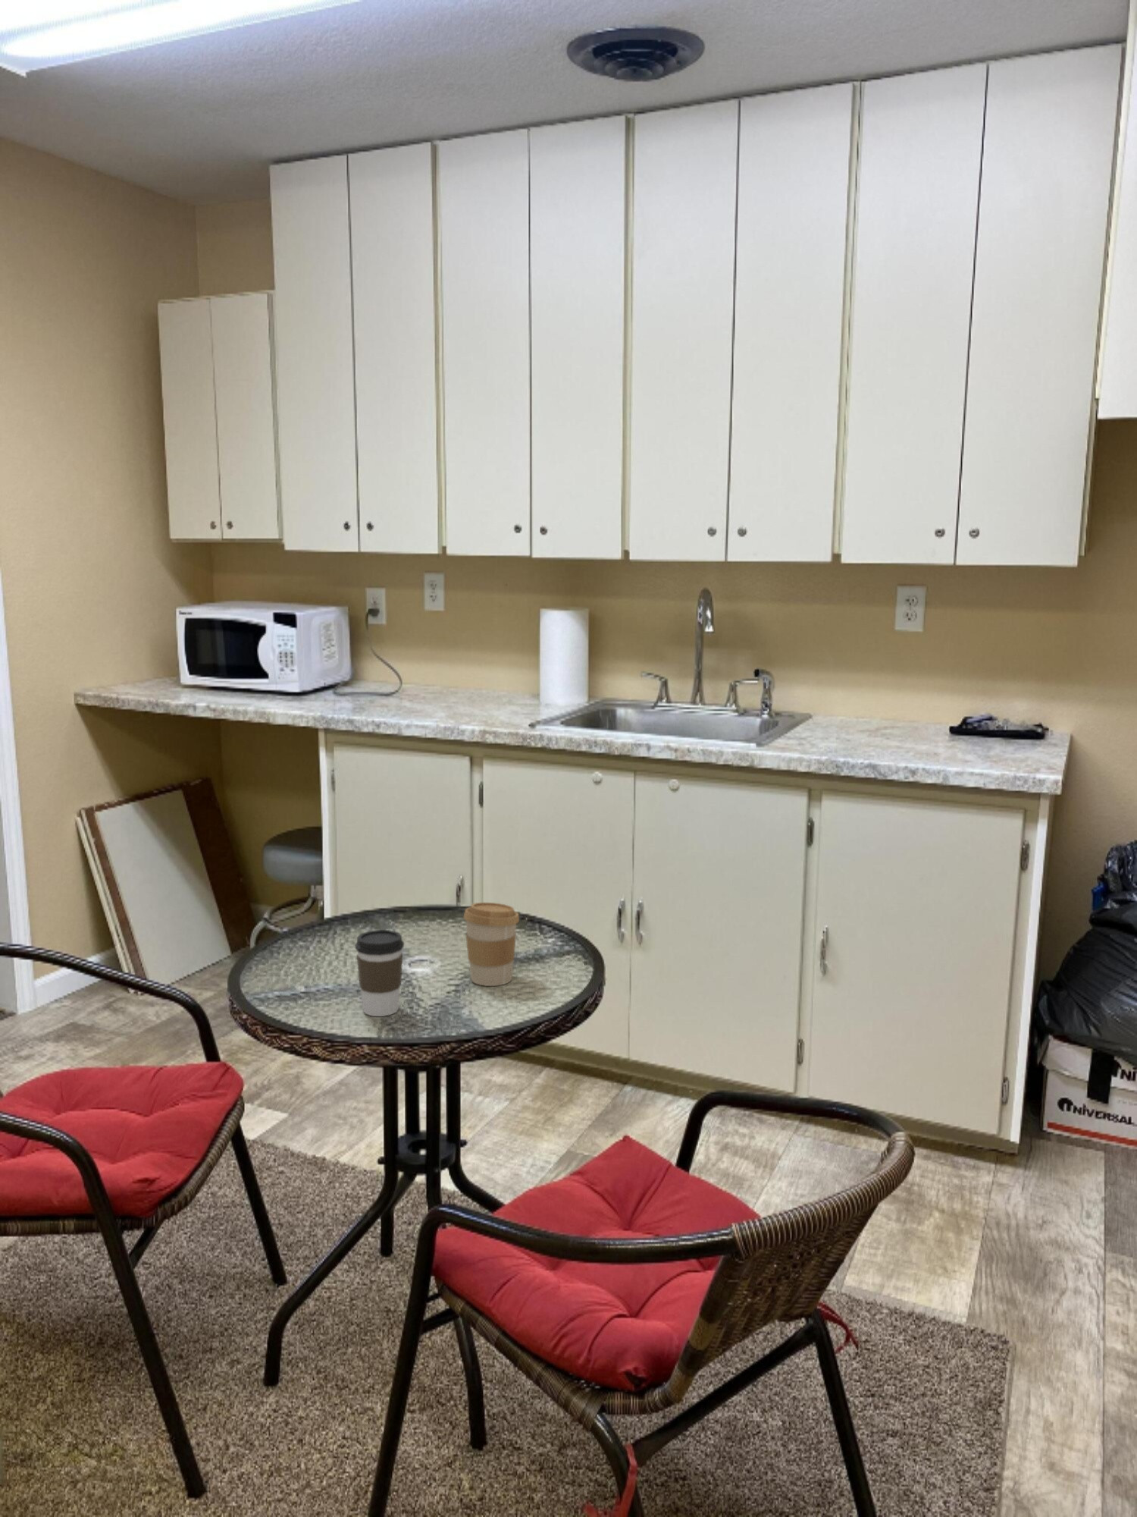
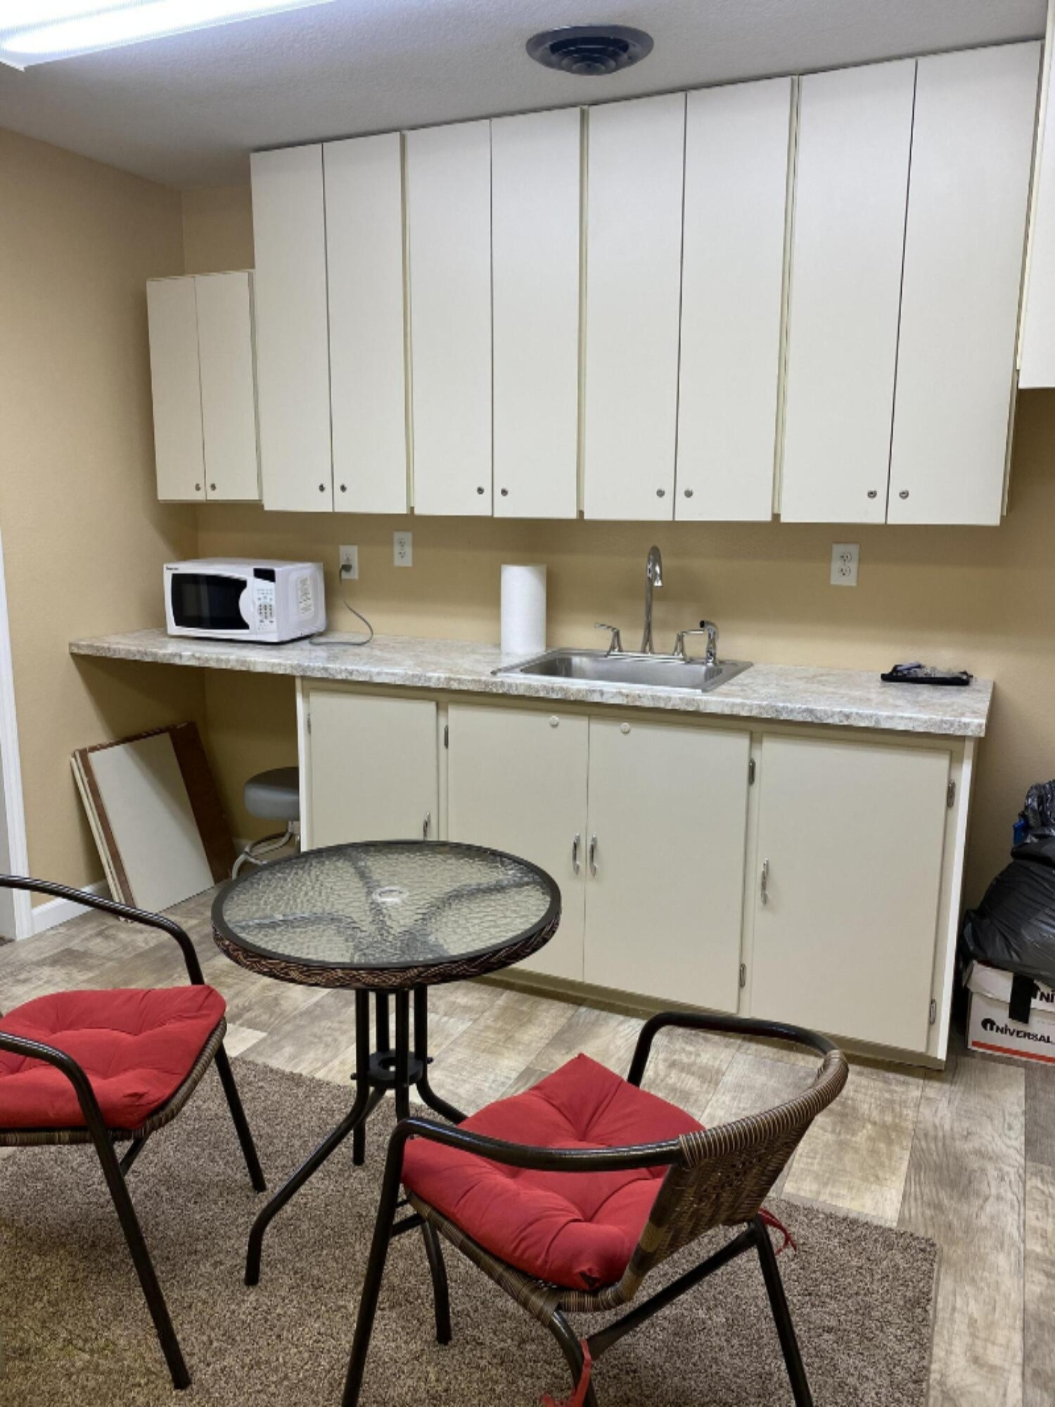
- coffee cup (380, 974)
- coffee cup (491, 941)
